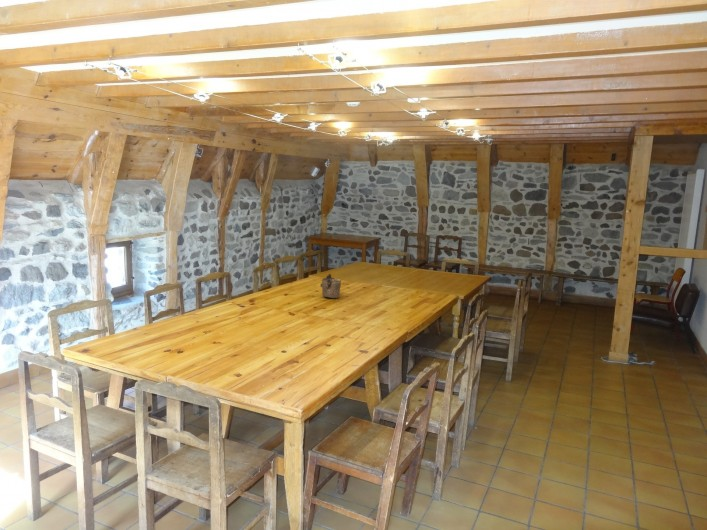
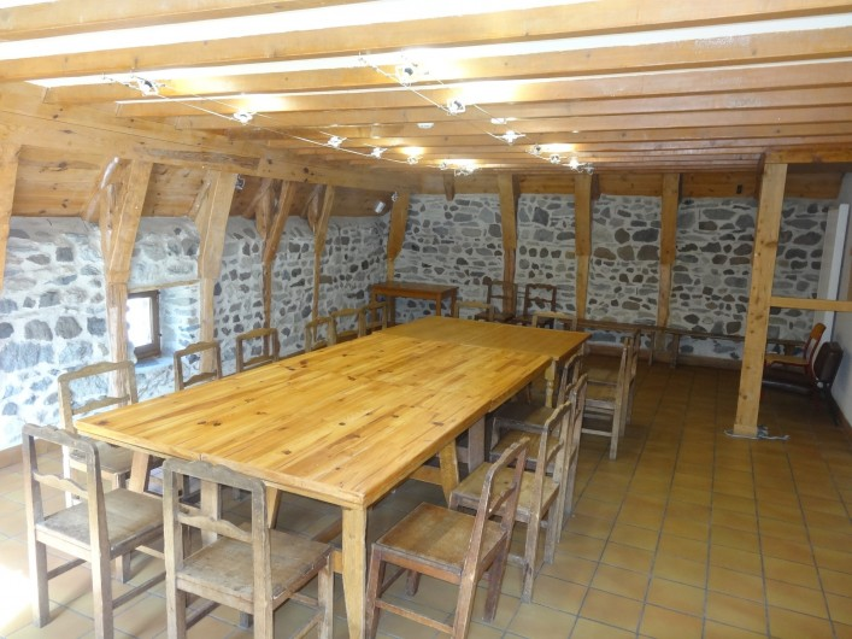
- teapot (330, 285)
